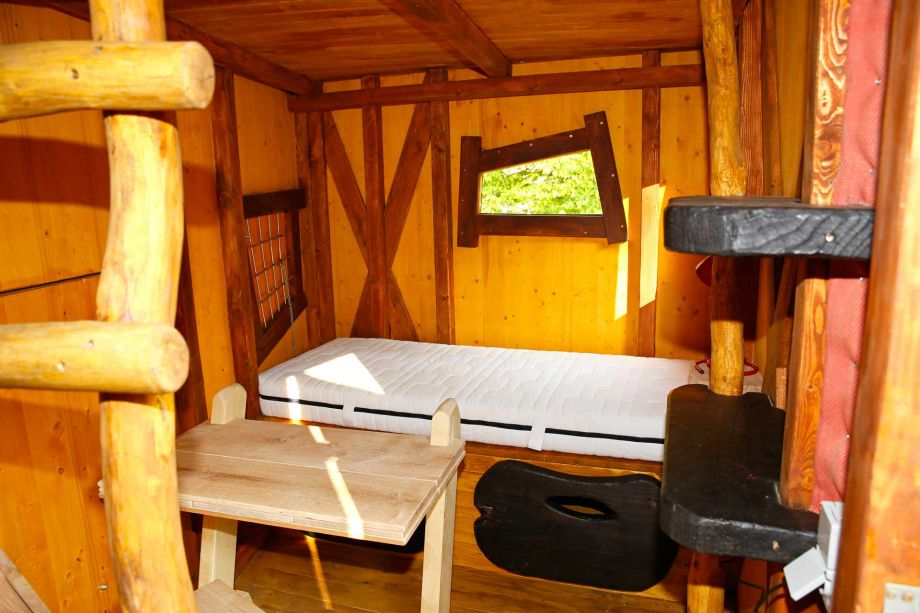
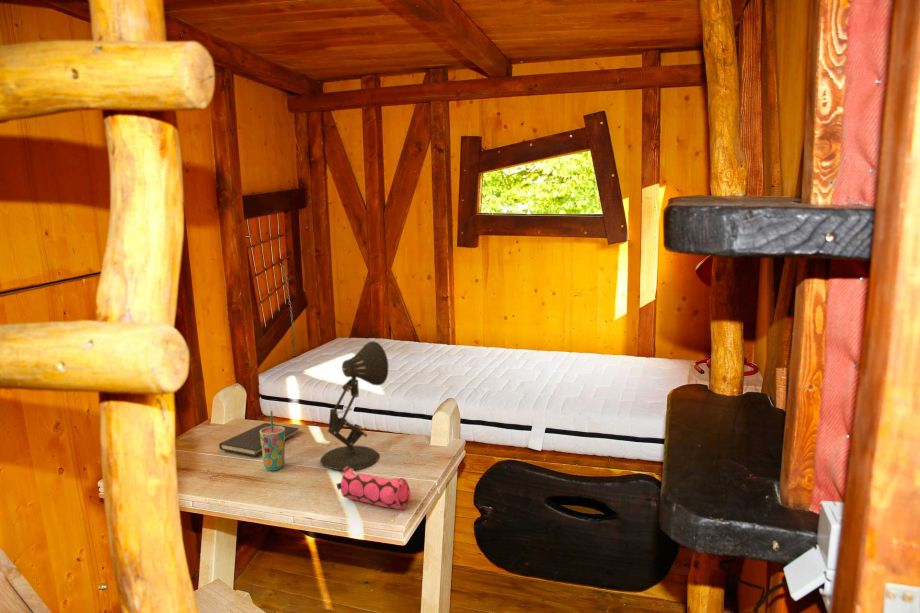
+ pencil case (374, 487)
+ cup (272, 439)
+ diary (260, 438)
+ desk lamp (350, 402)
